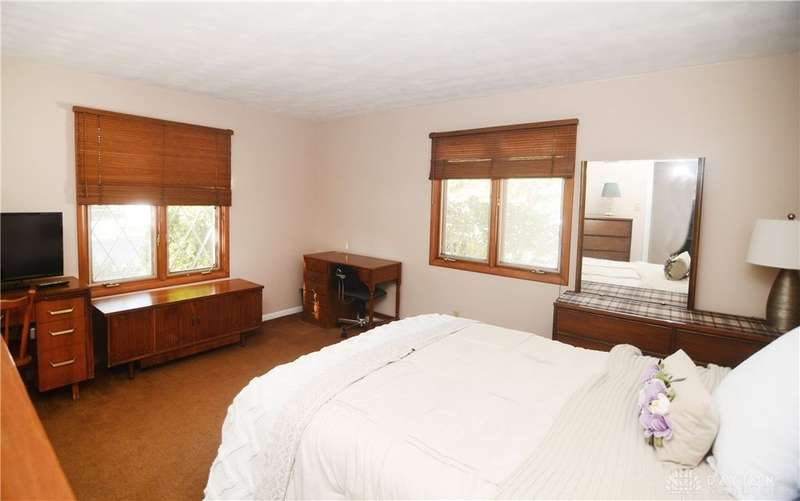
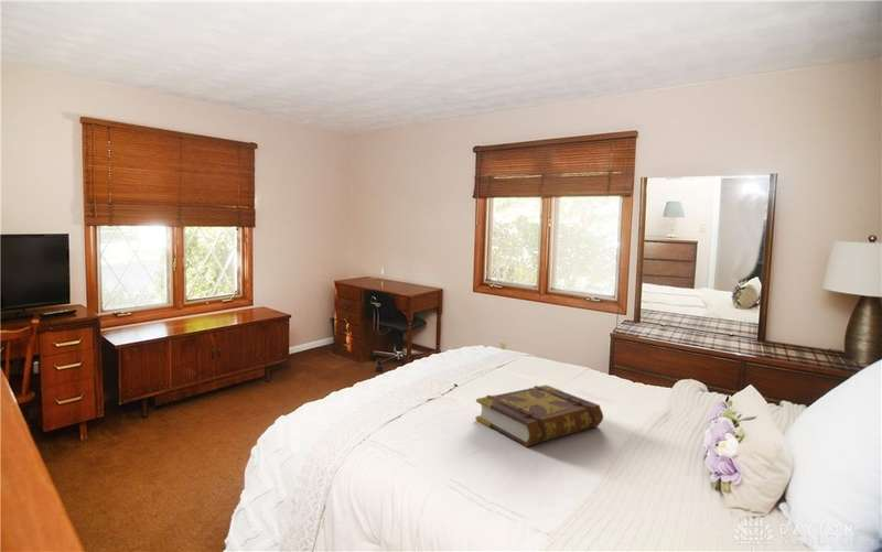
+ book (538, 412)
